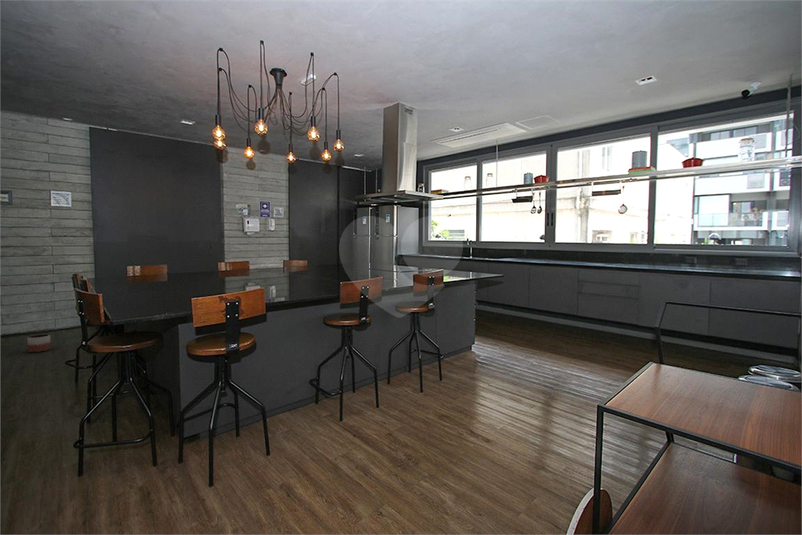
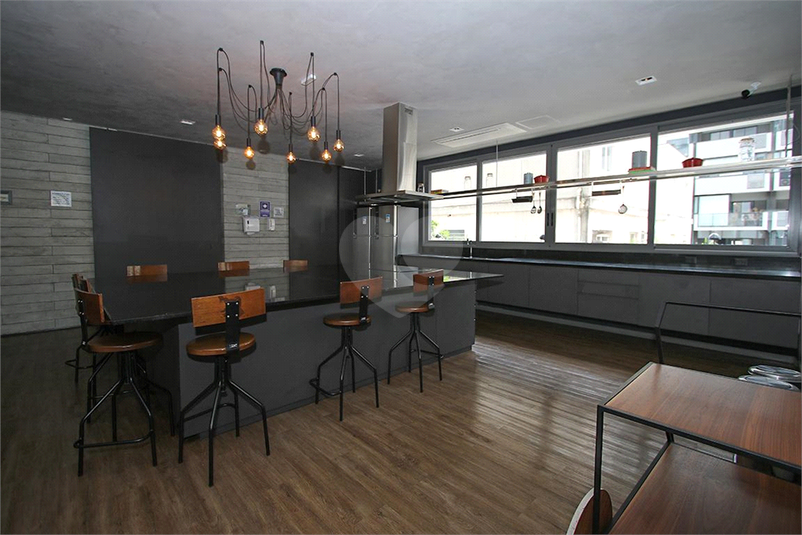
- planter (39, 343)
